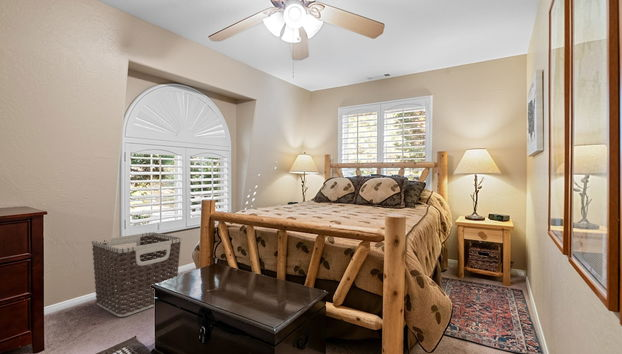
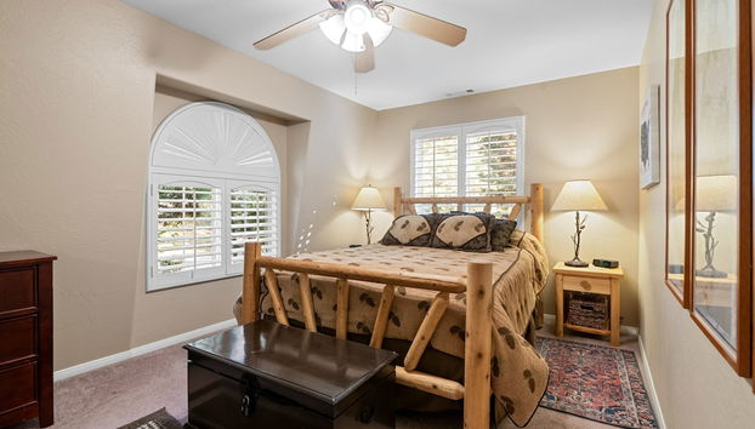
- clothes hamper (137, 269)
